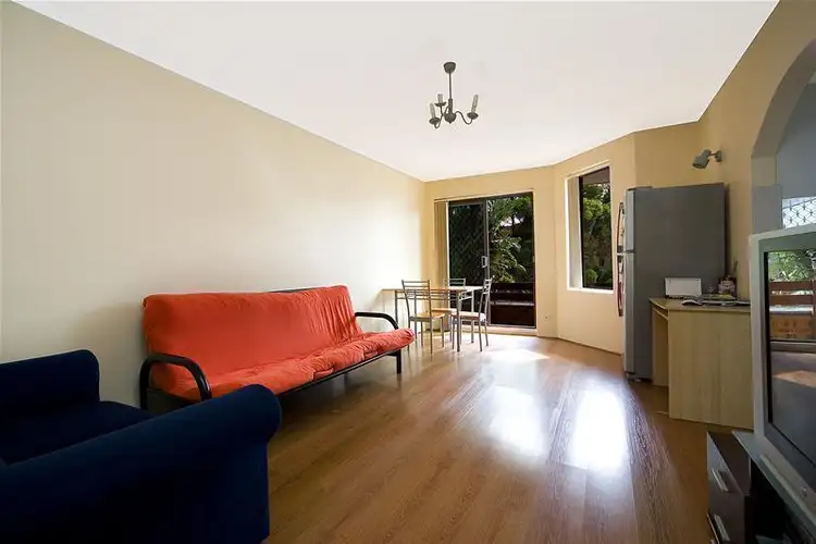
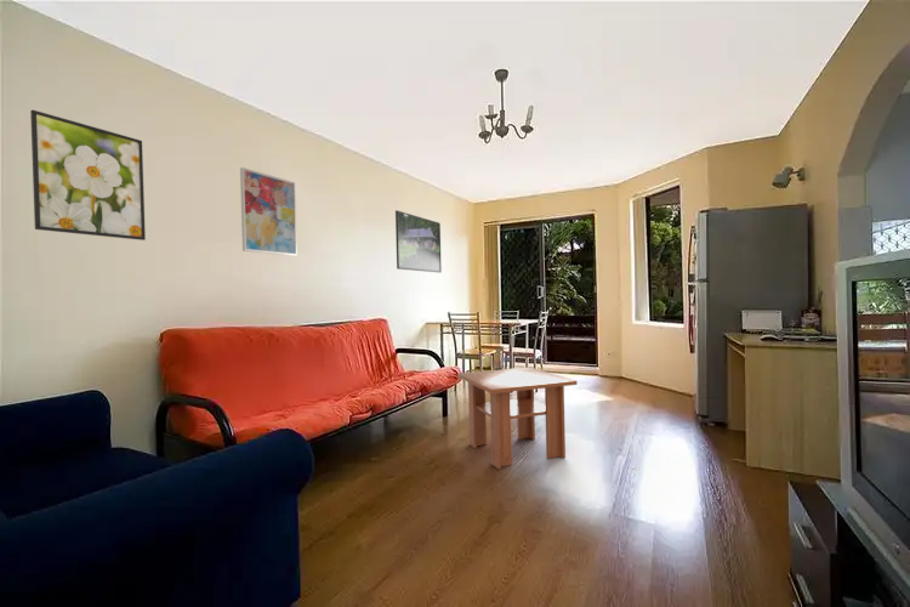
+ wall art (269, 214)
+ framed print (420, 244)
+ coffee table (513, 413)
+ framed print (92, 181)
